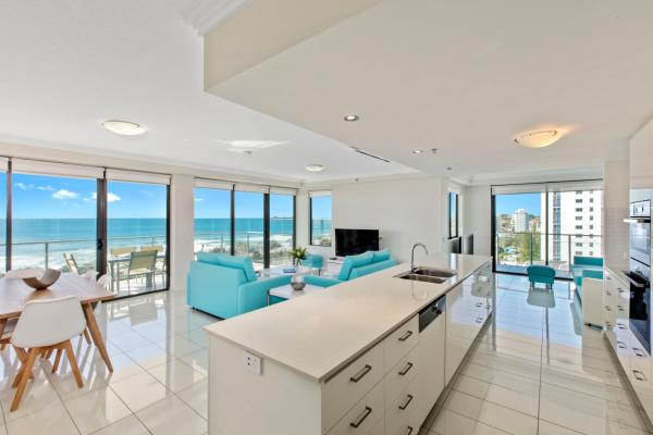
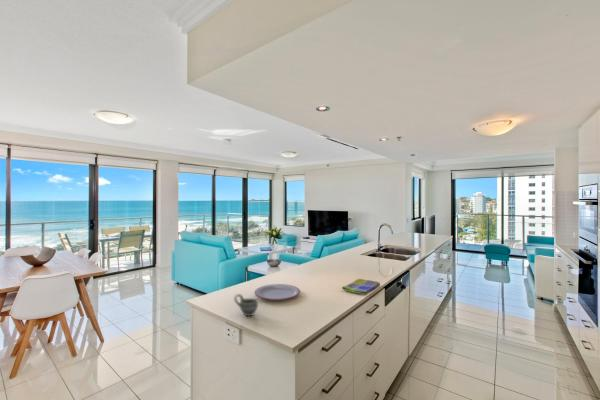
+ dish towel (361, 285)
+ plate (277, 292)
+ cup (247, 304)
